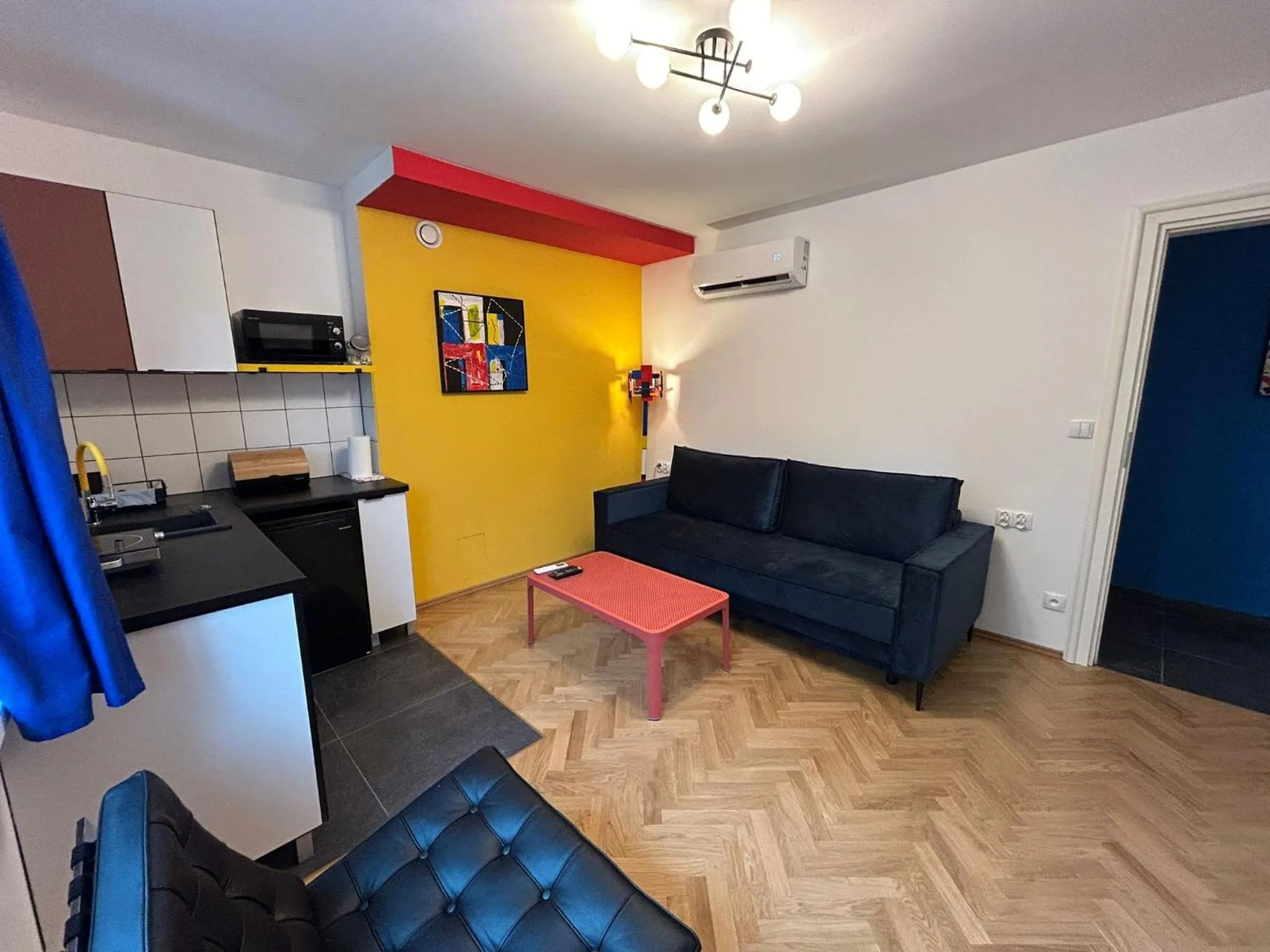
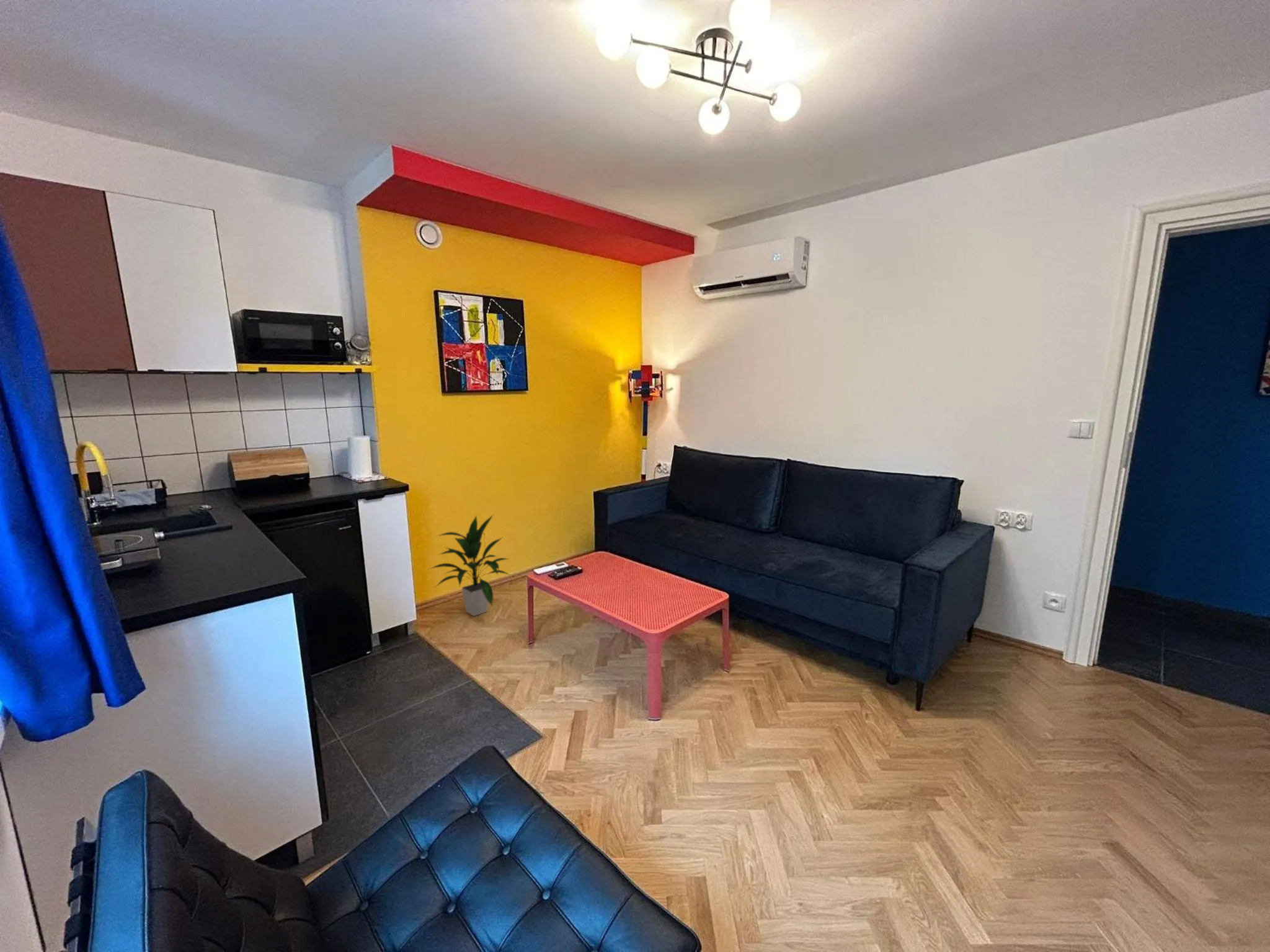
+ indoor plant (473, 566)
